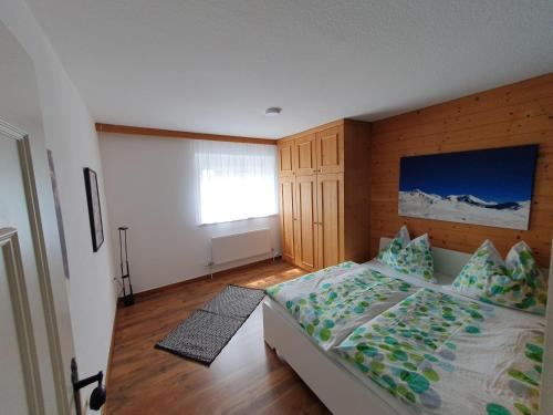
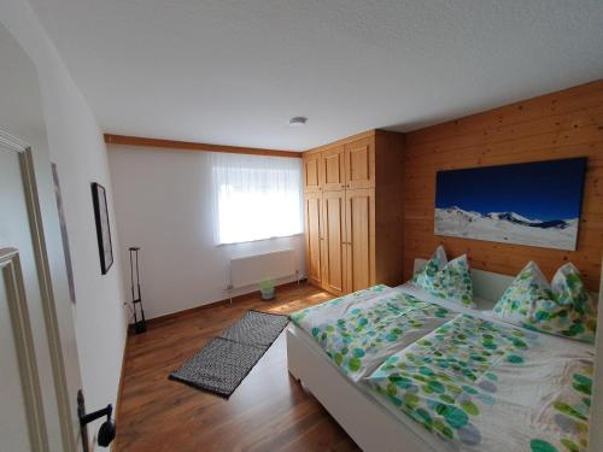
+ potted plant (267, 288)
